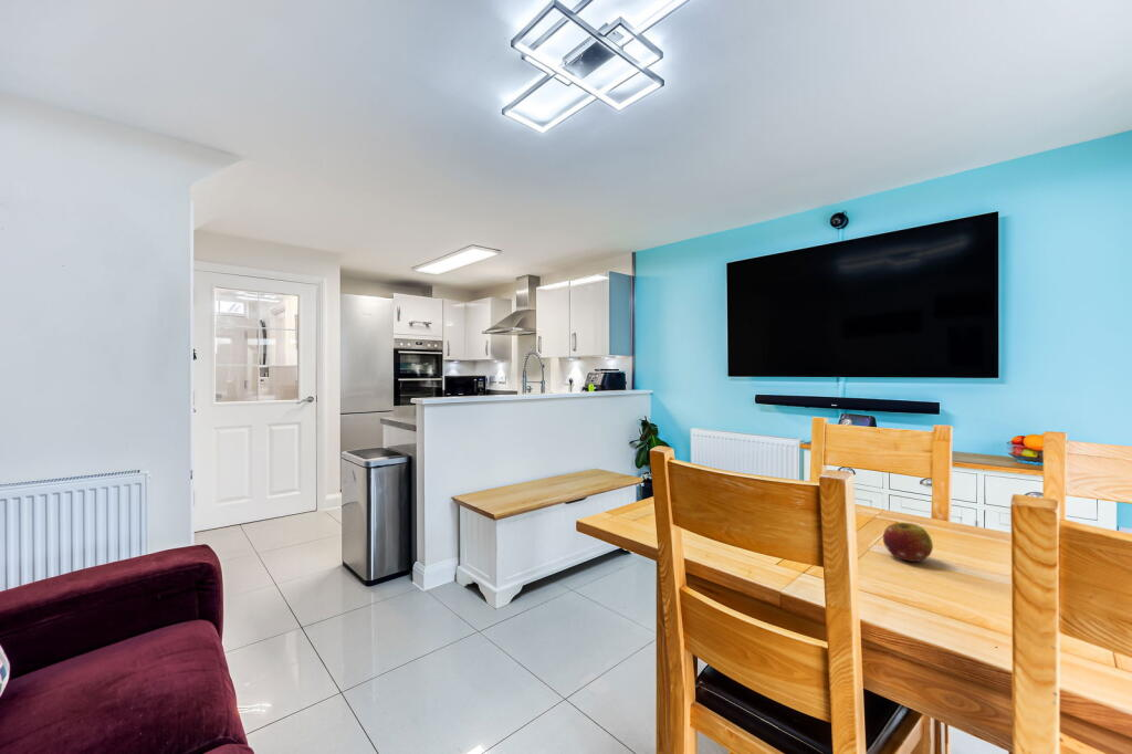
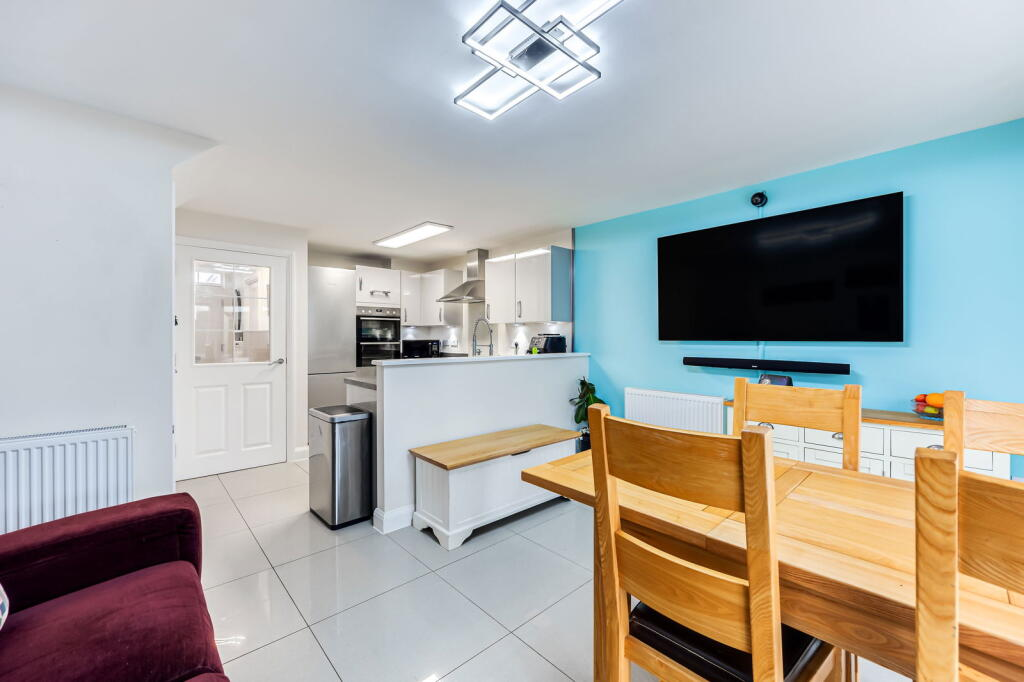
- fruit (906, 541)
